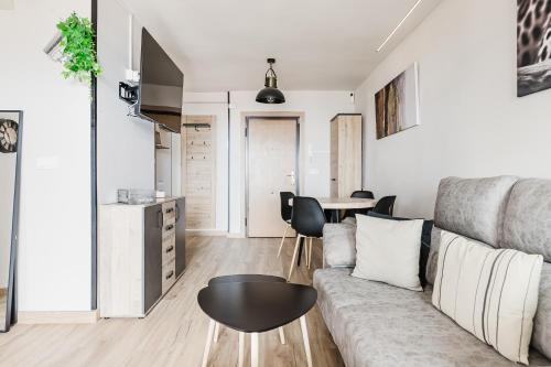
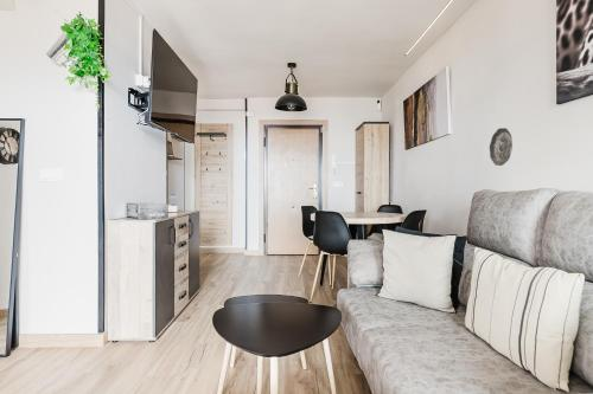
+ decorative plate (502, 147)
